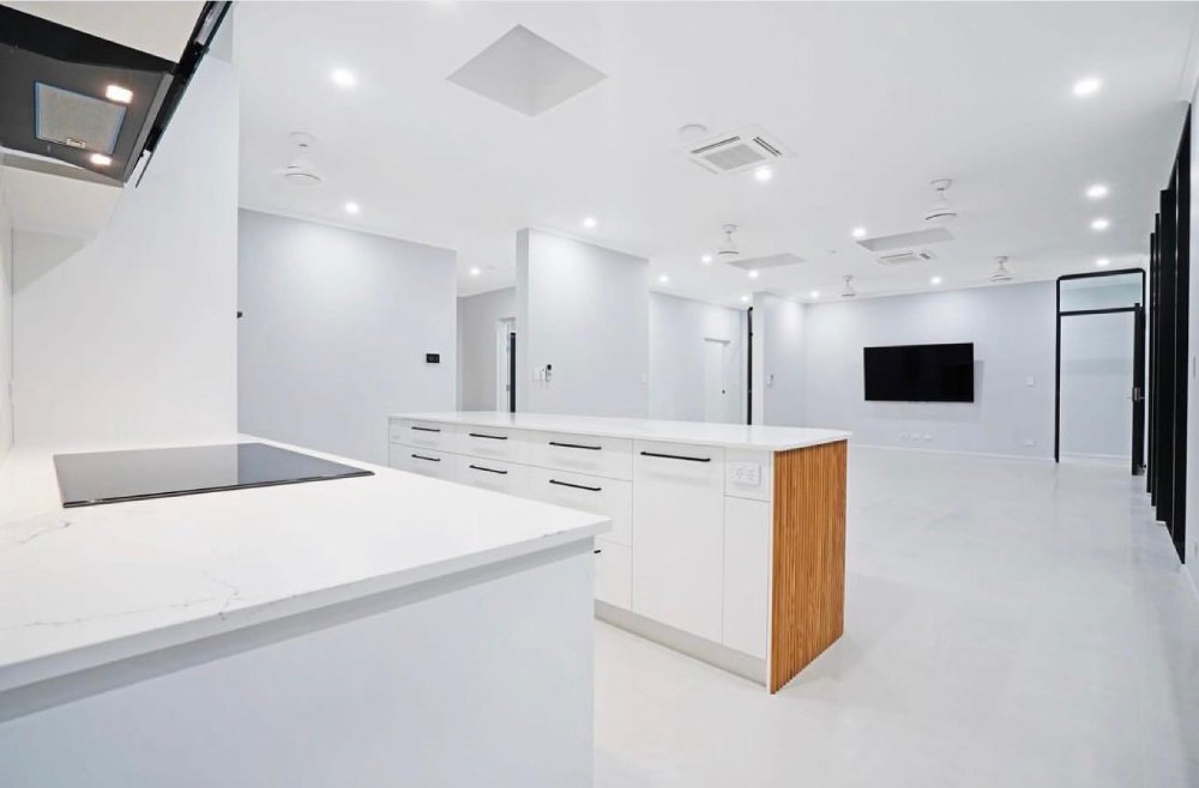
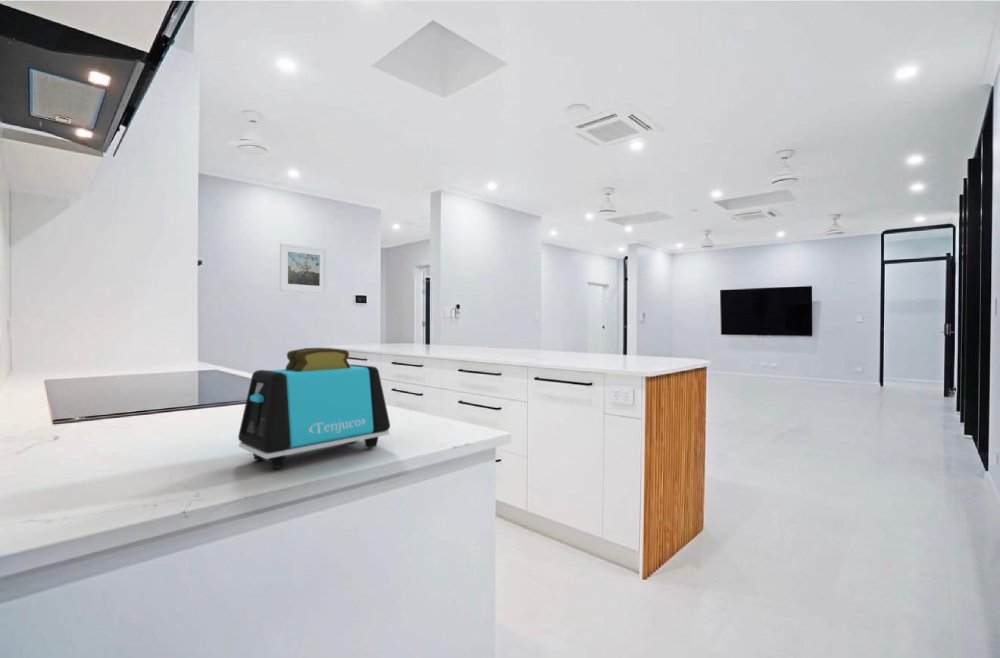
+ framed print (303, 269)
+ toaster (318, 400)
